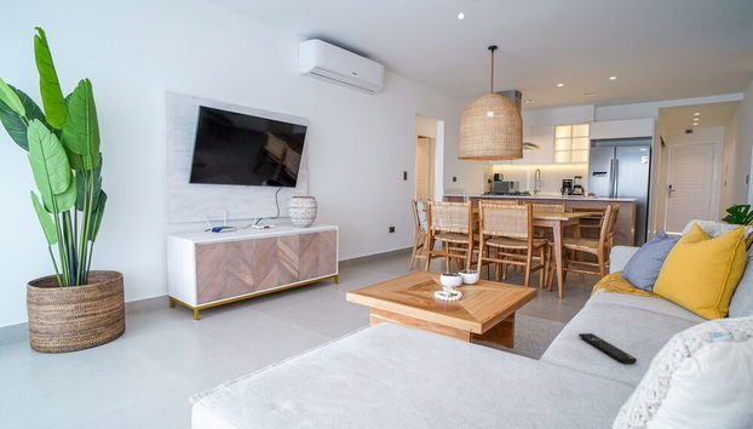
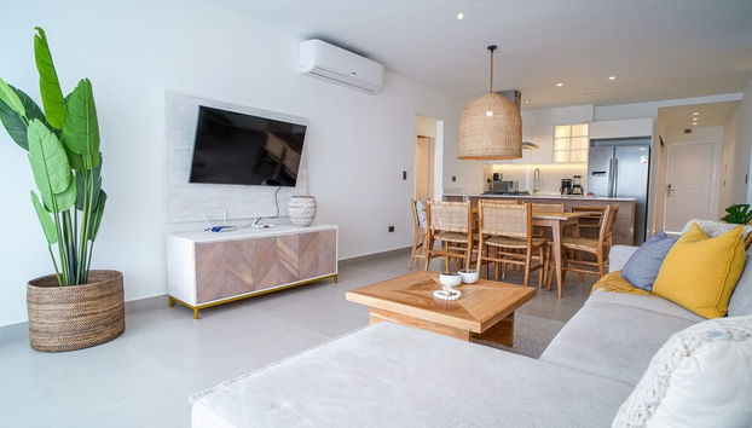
- remote control (605, 347)
